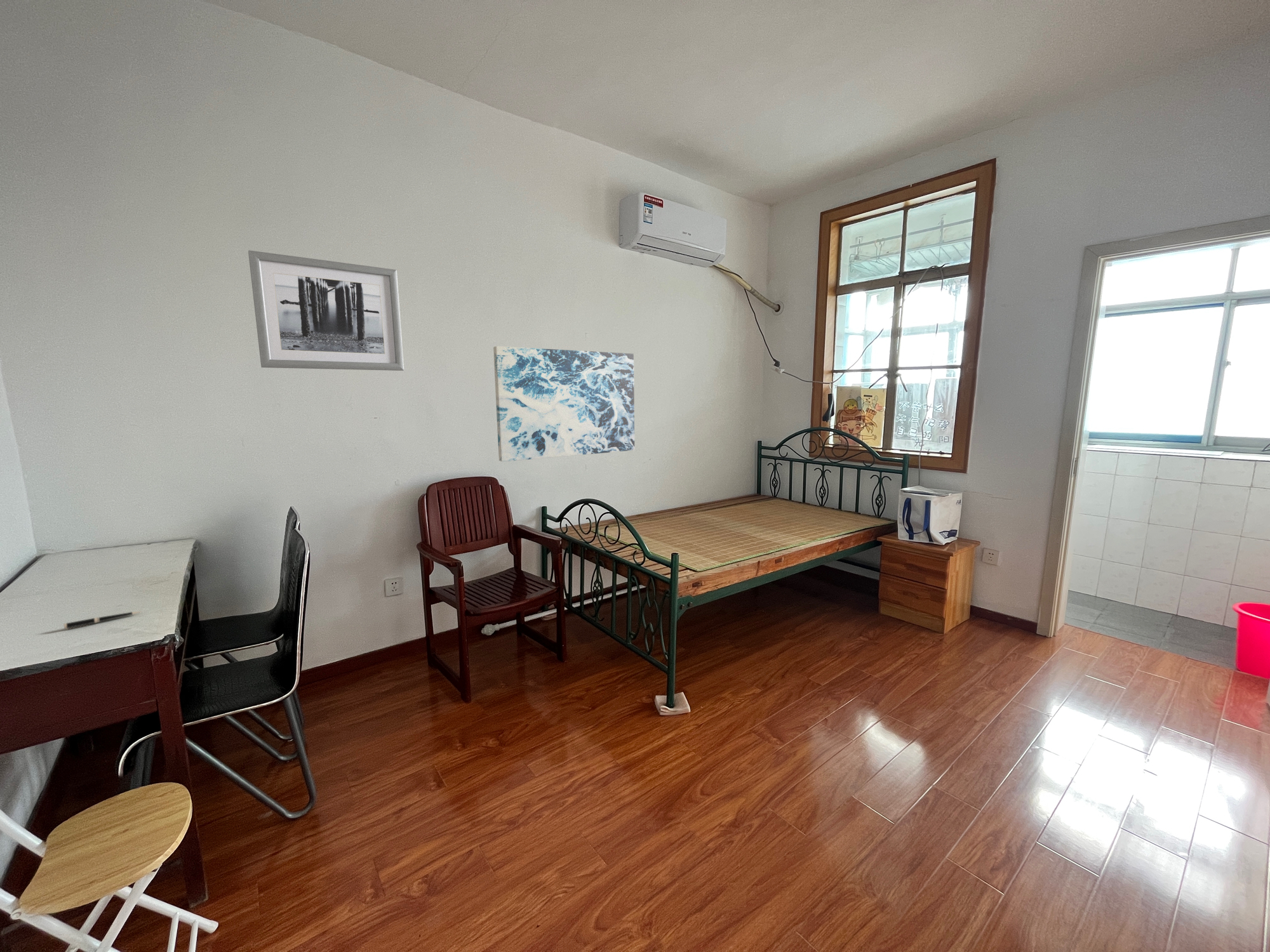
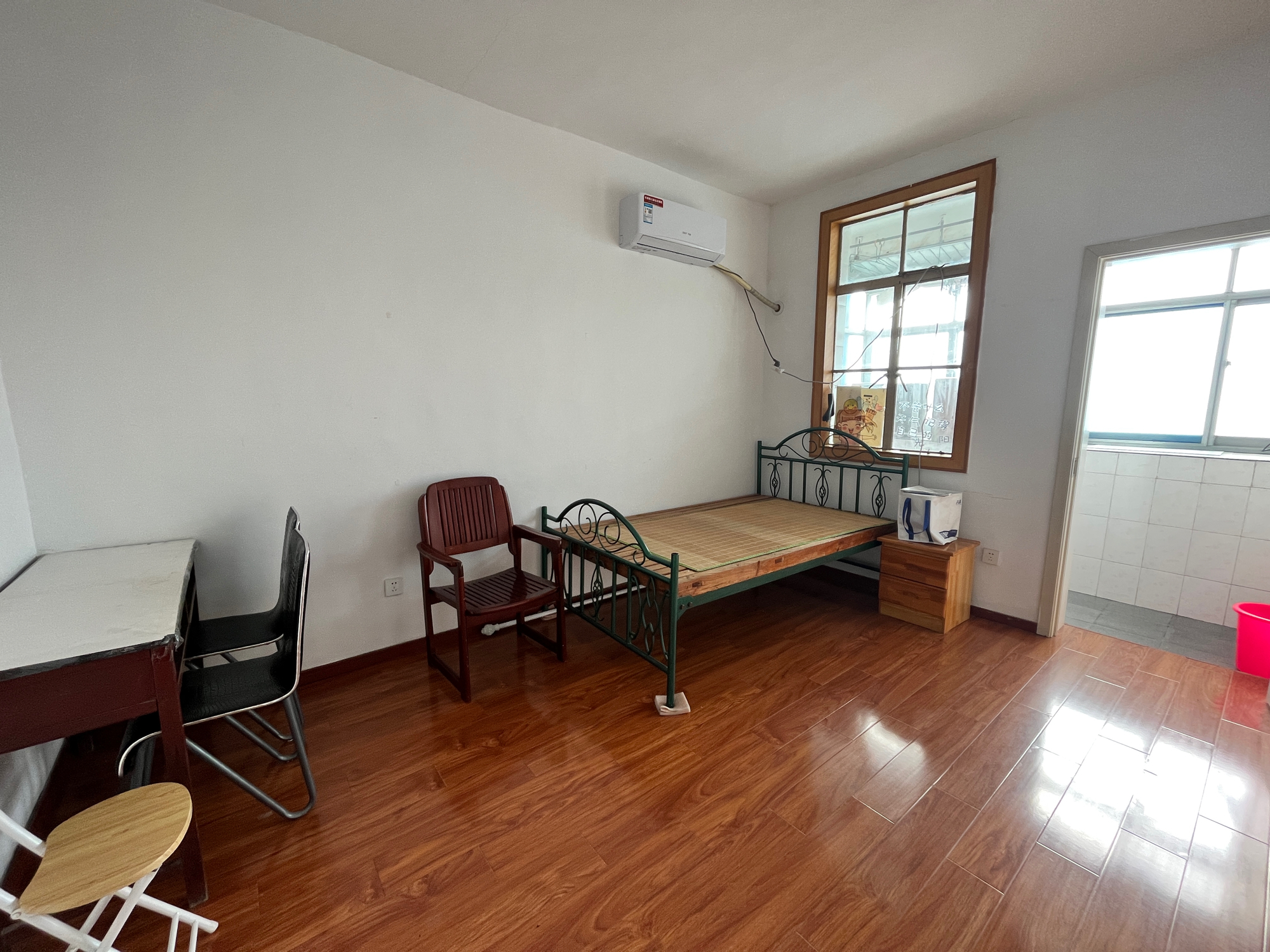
- wall art (332, 315)
- pen (104, 618)
- wall art (571, 404)
